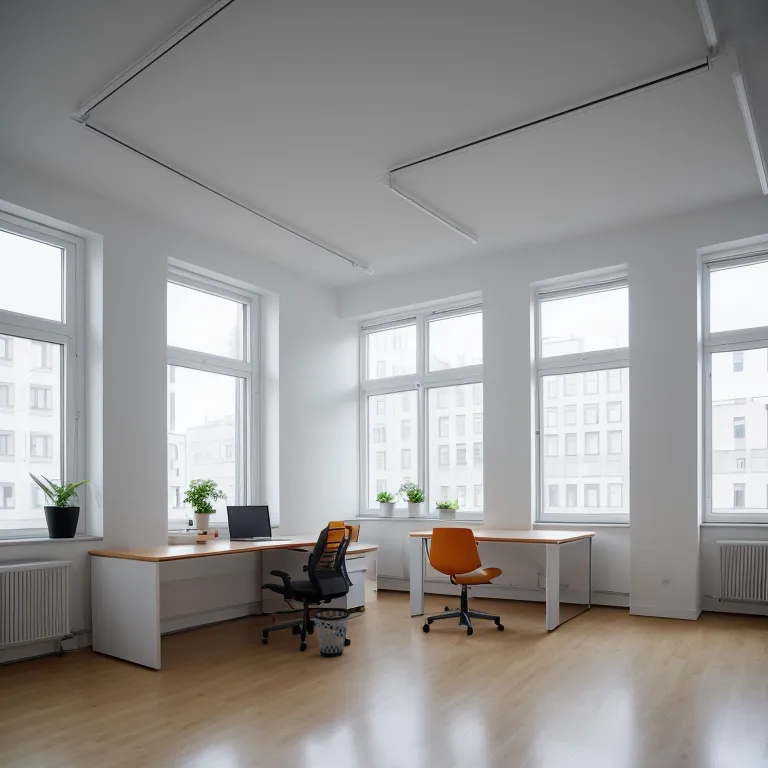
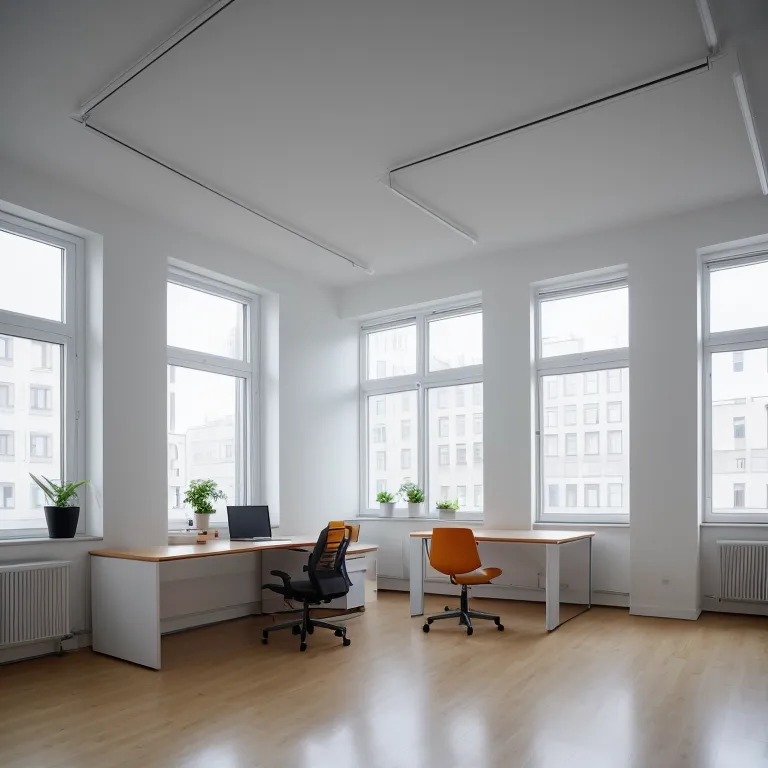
- wastebasket (331, 633)
